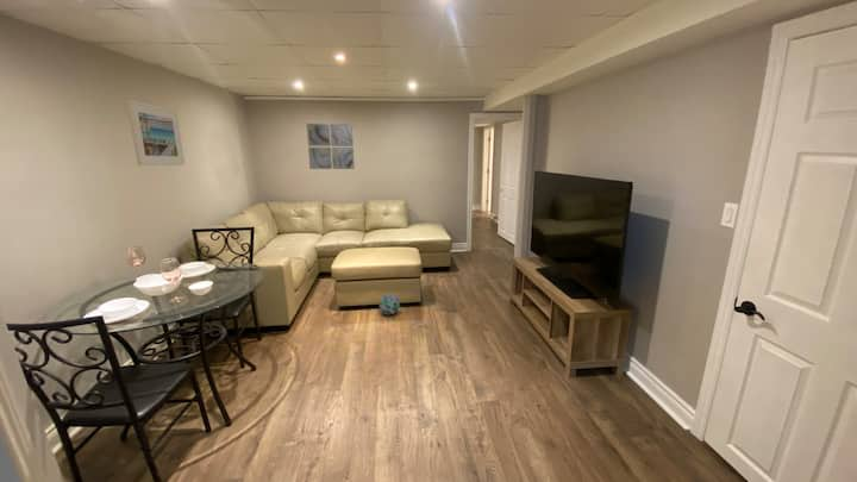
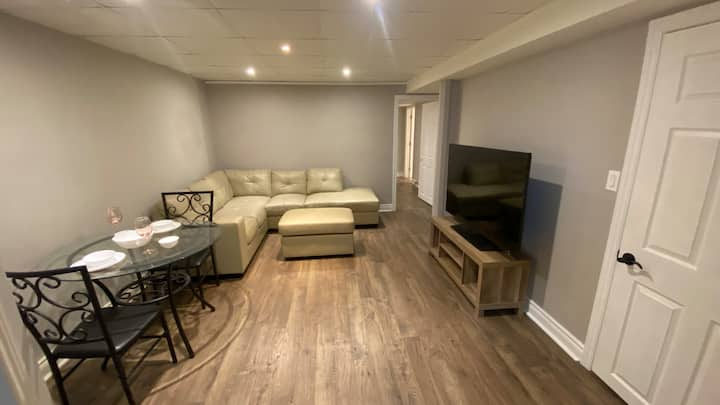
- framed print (158, 136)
- decorative ball (389, 303)
- wall art (331, 145)
